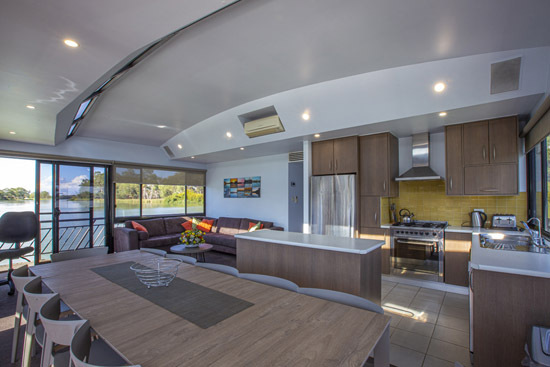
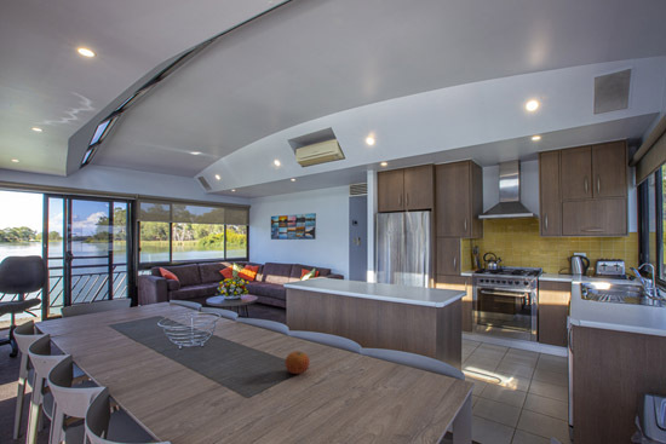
+ fruit (297, 362)
